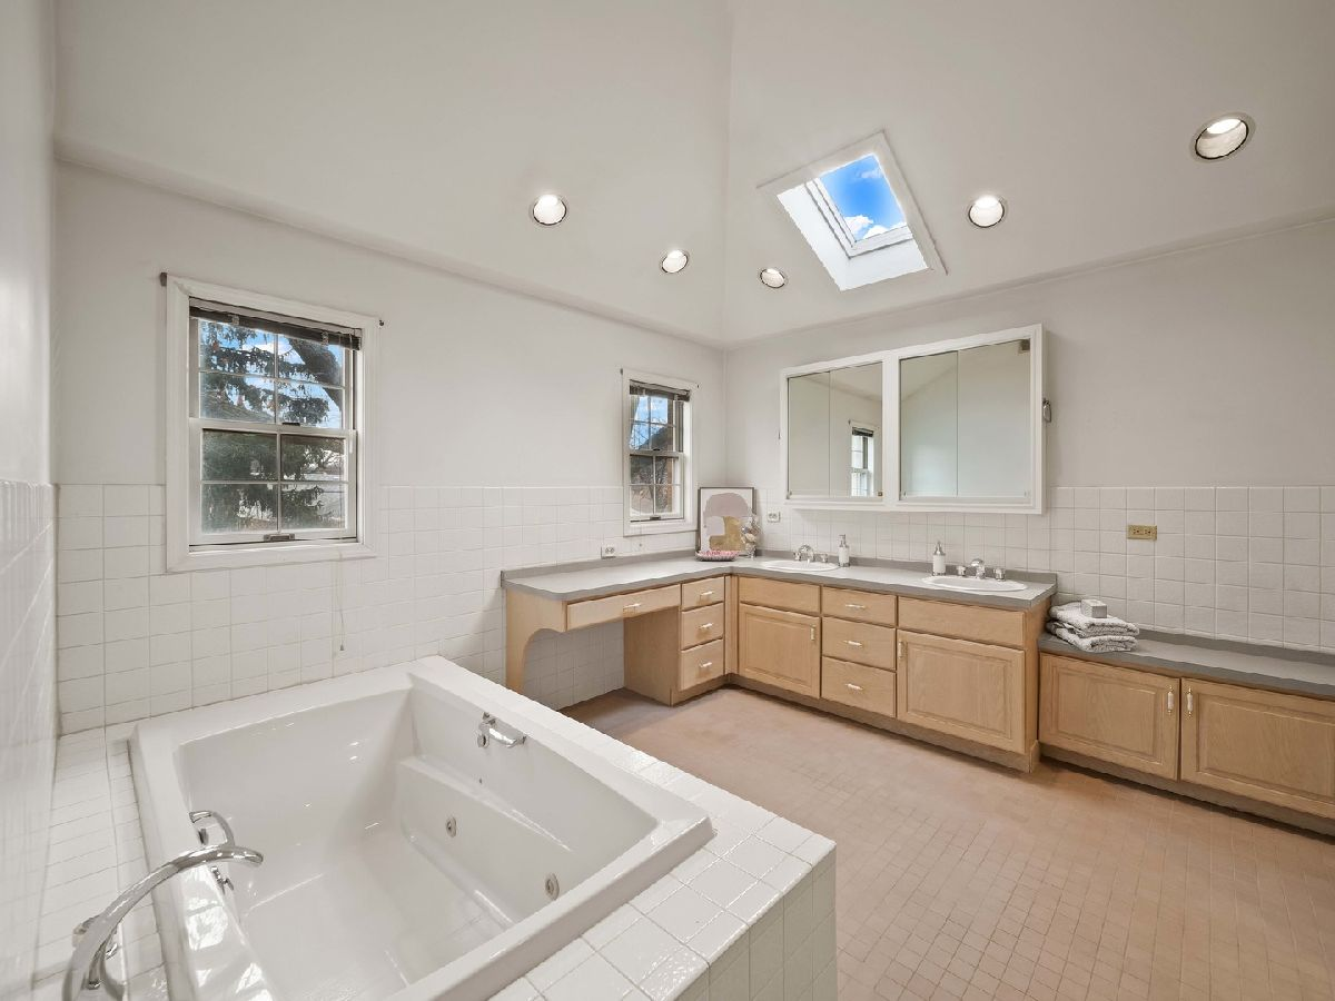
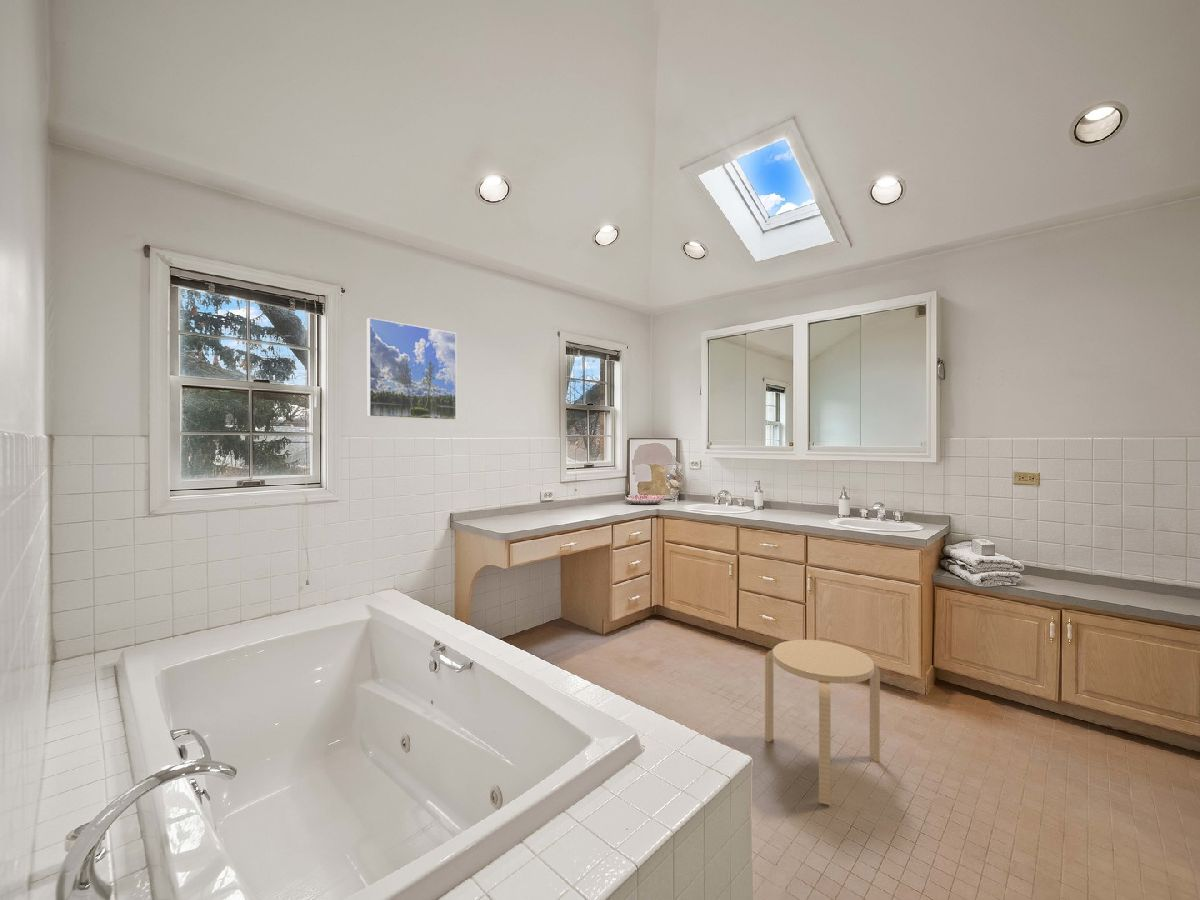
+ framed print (414, 372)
+ stool (819, 708)
